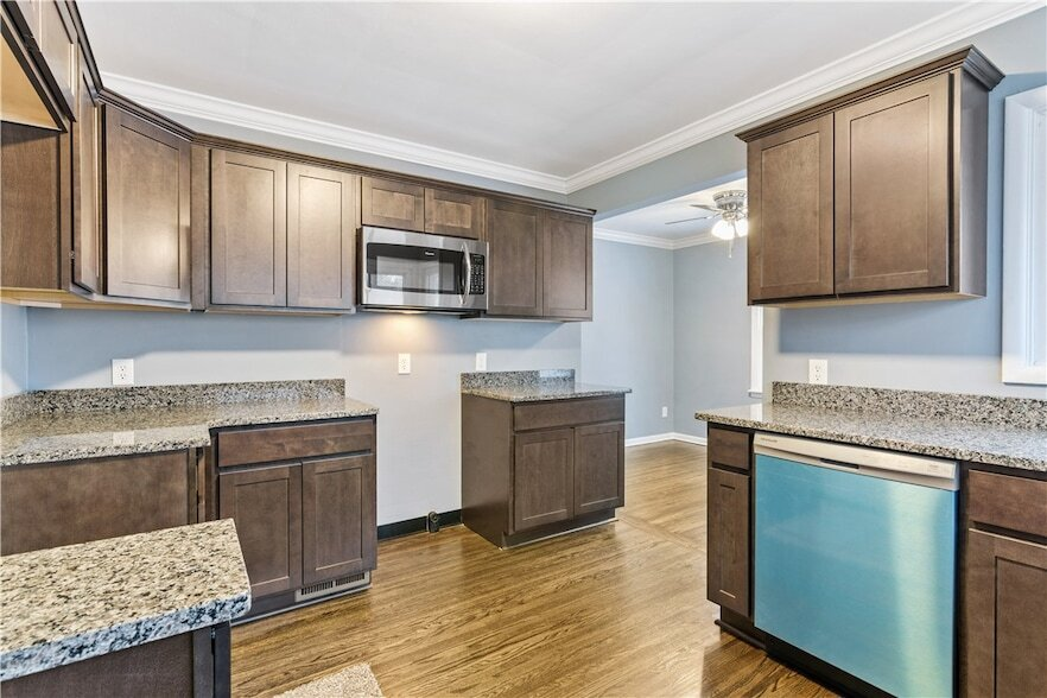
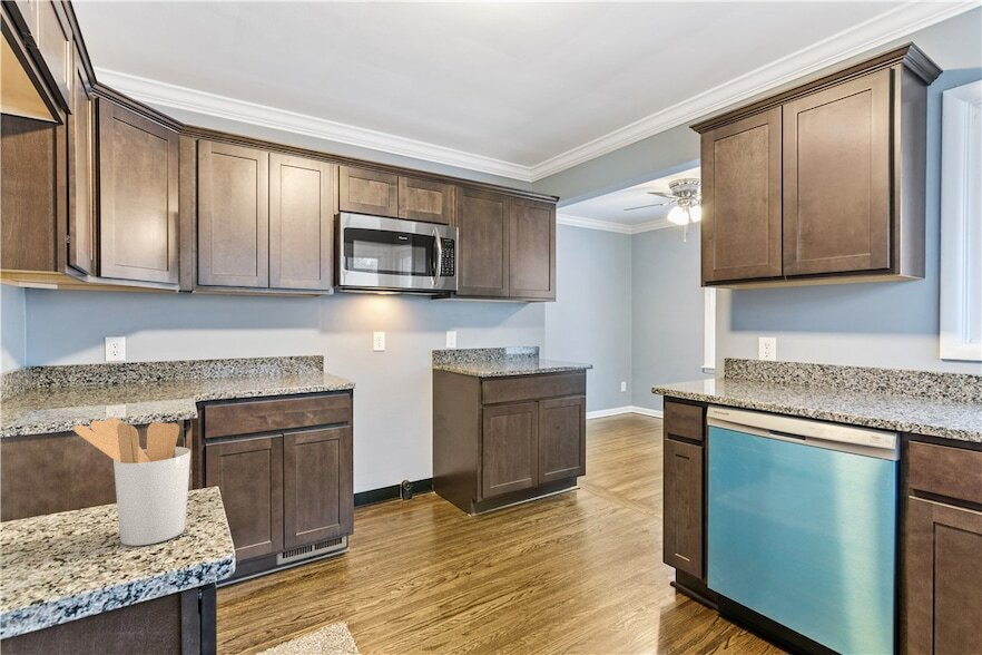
+ utensil holder (136, 475)
